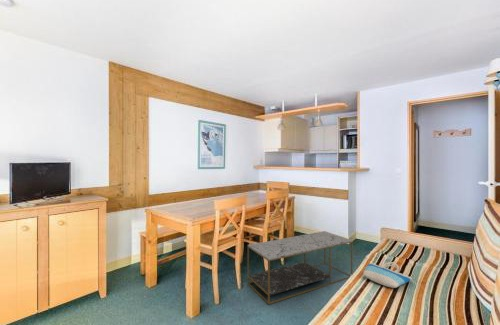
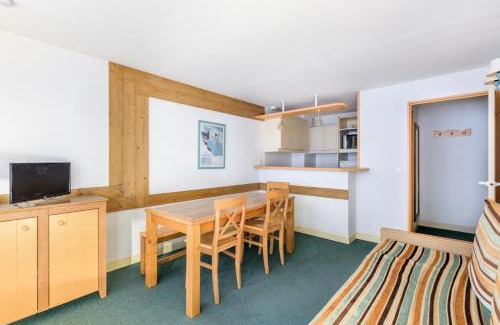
- tote bag (388, 271)
- coffee table (301, 262)
